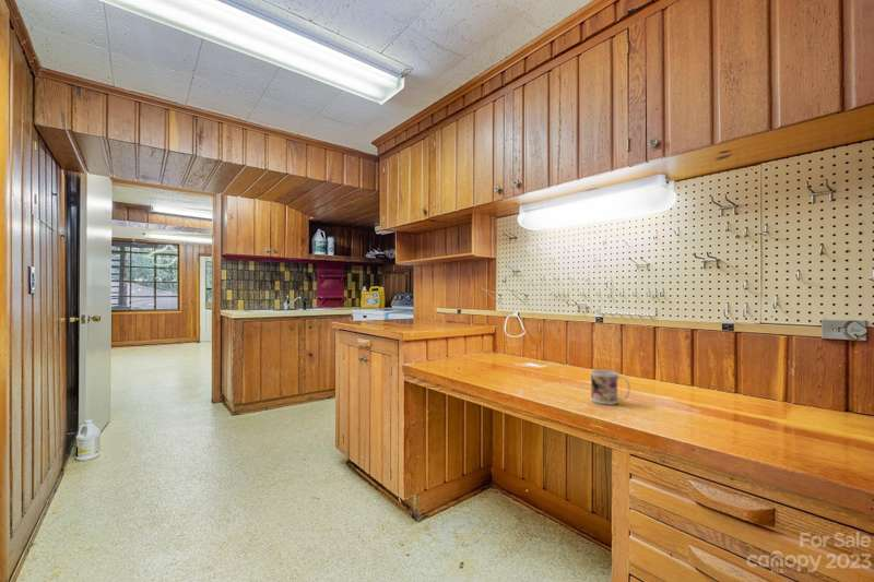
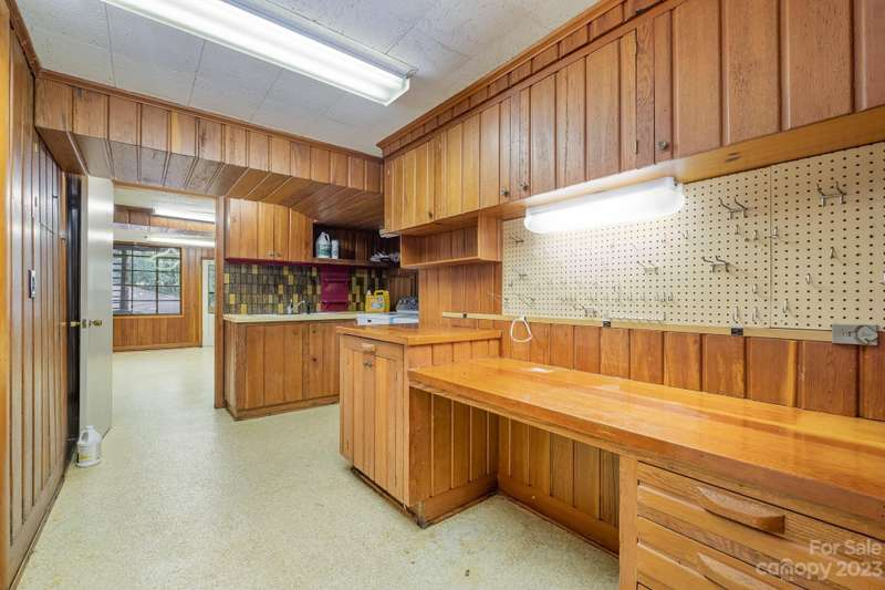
- mug (610, 387)
